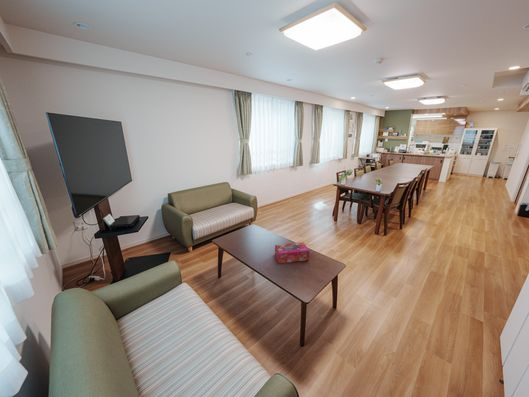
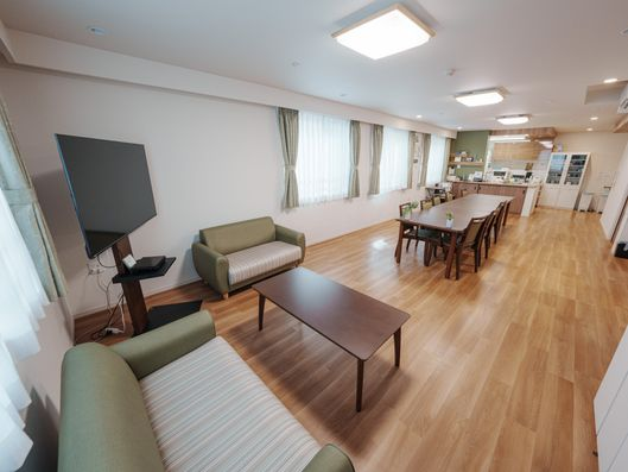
- tissue box (291, 252)
